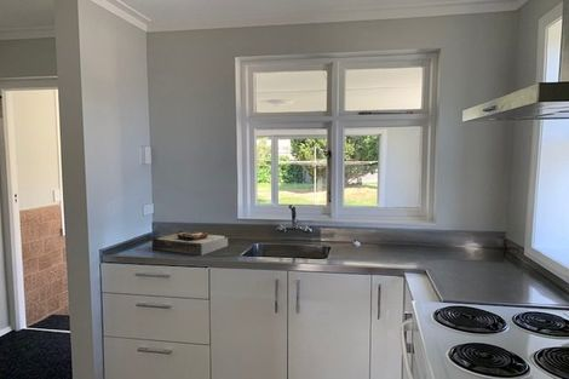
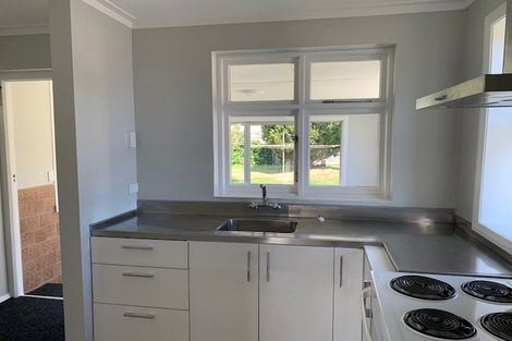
- toast (190, 240)
